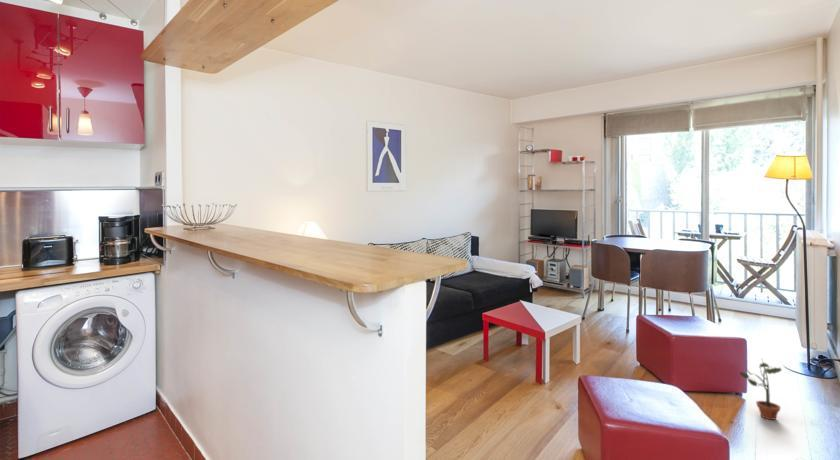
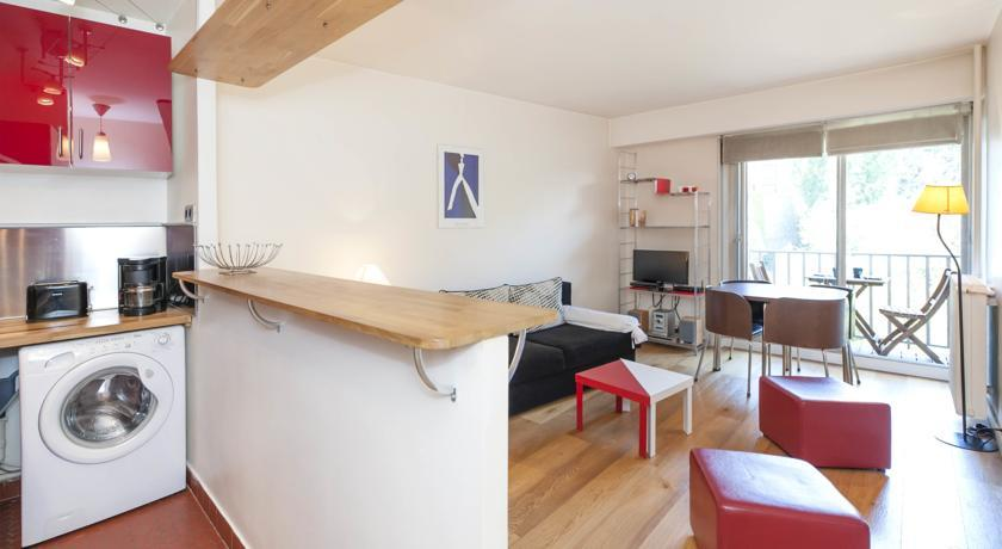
- potted plant (768, 388)
